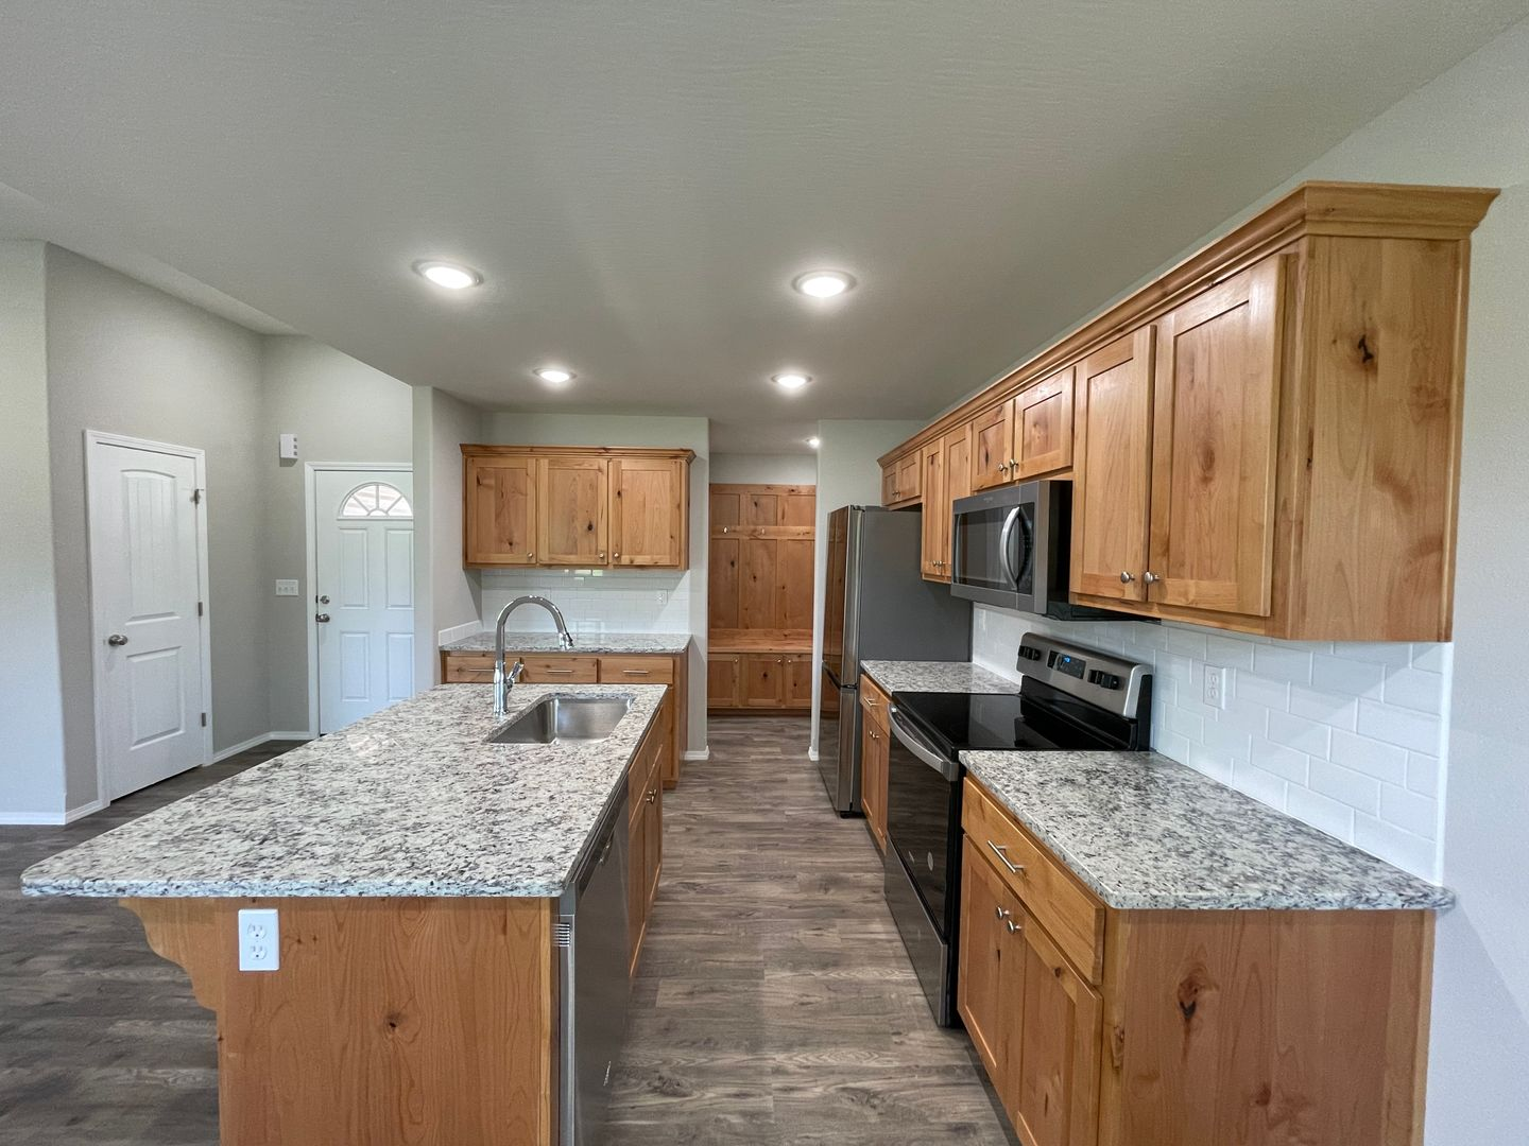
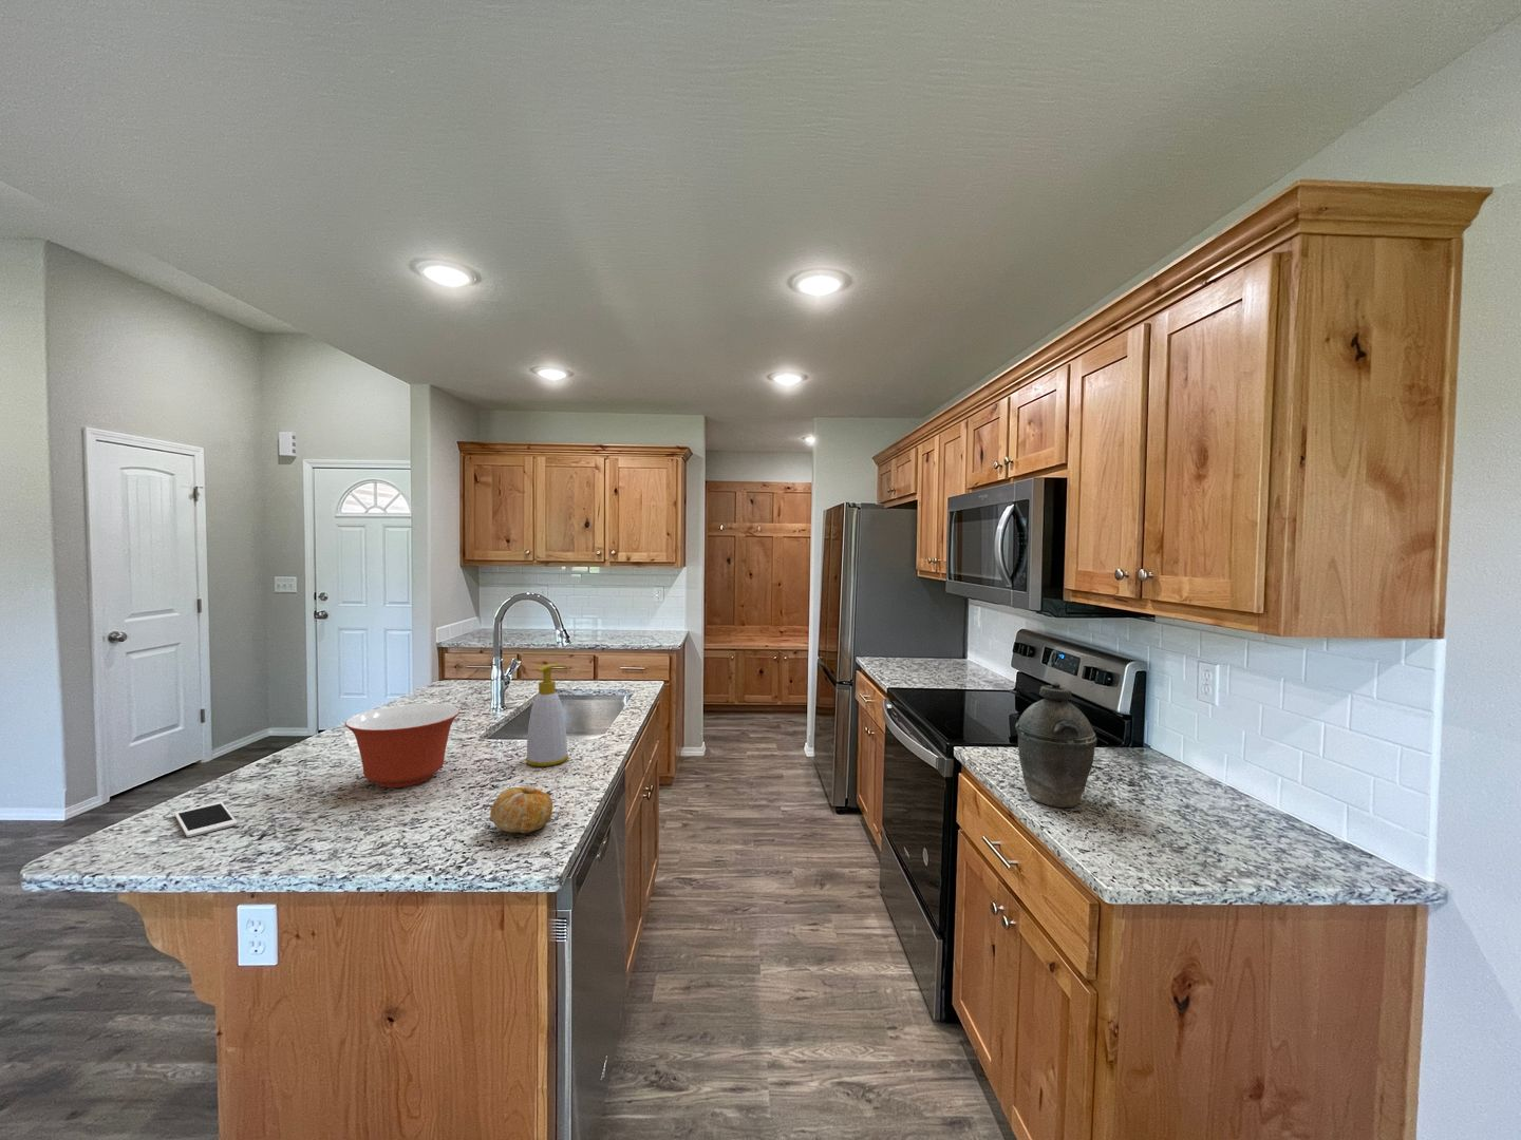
+ mixing bowl (405, 746)
+ cell phone (205, 818)
+ kettle (1054, 740)
+ fruit (522, 807)
+ soap bottle (547, 712)
